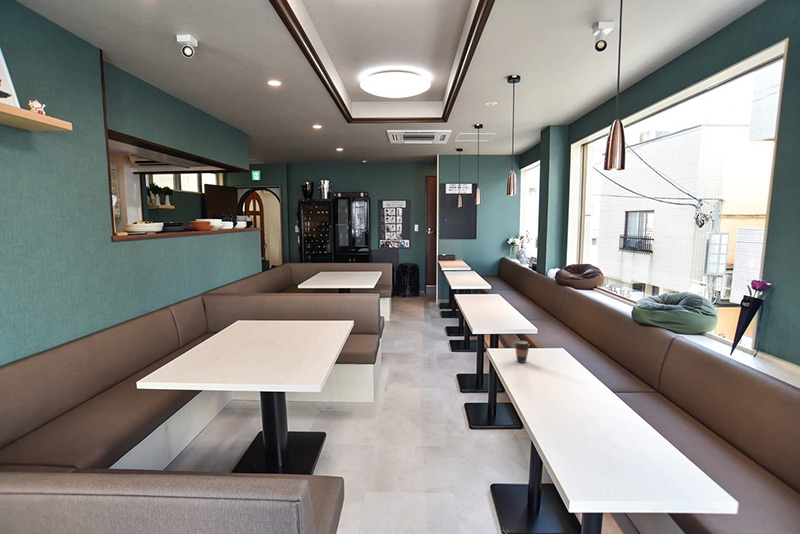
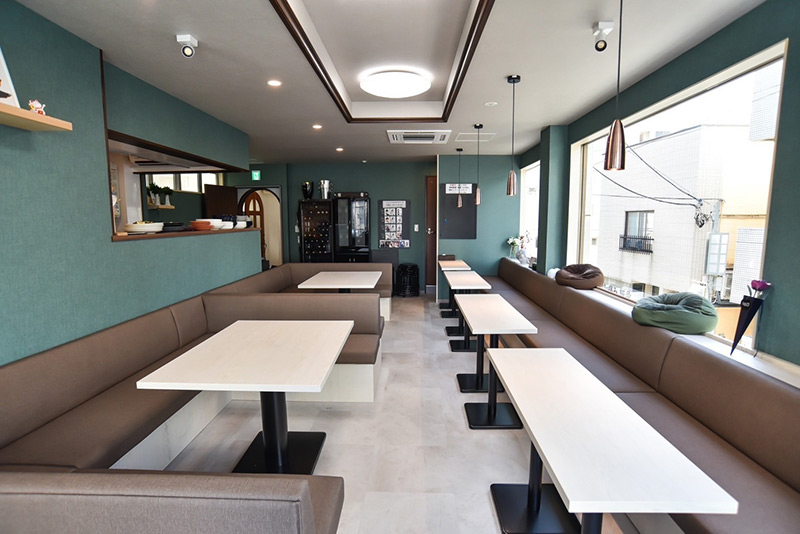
- coffee cup (521, 351)
